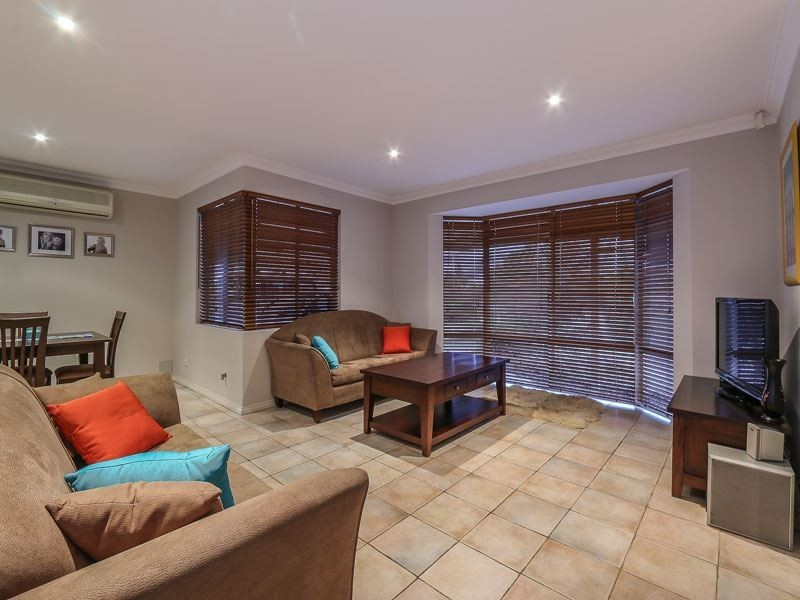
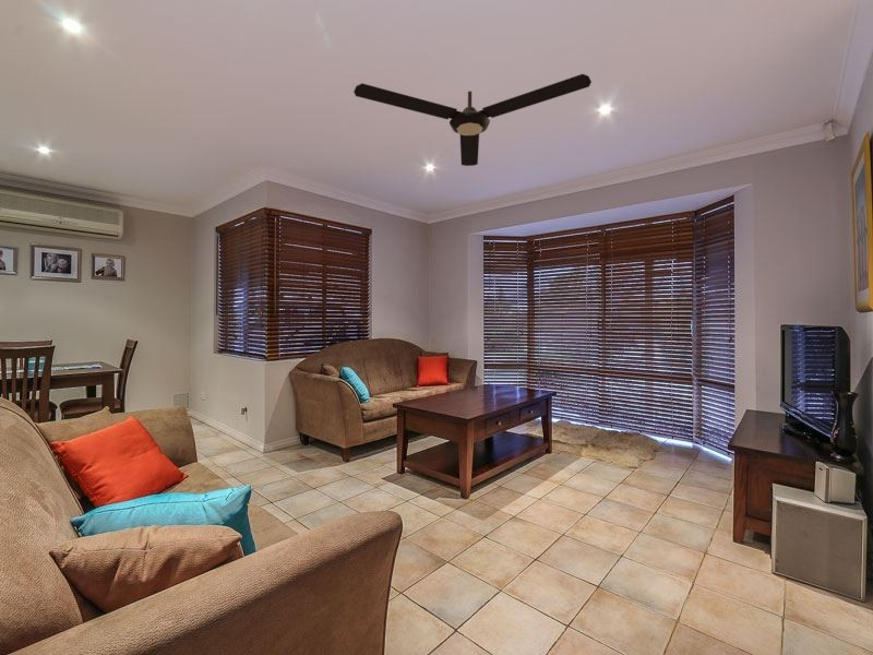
+ ceiling fan (469, 123)
